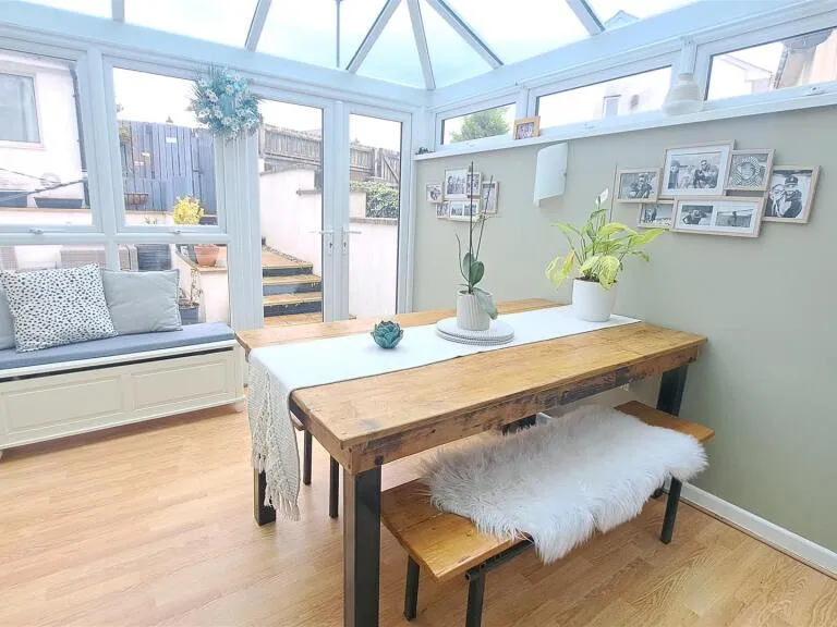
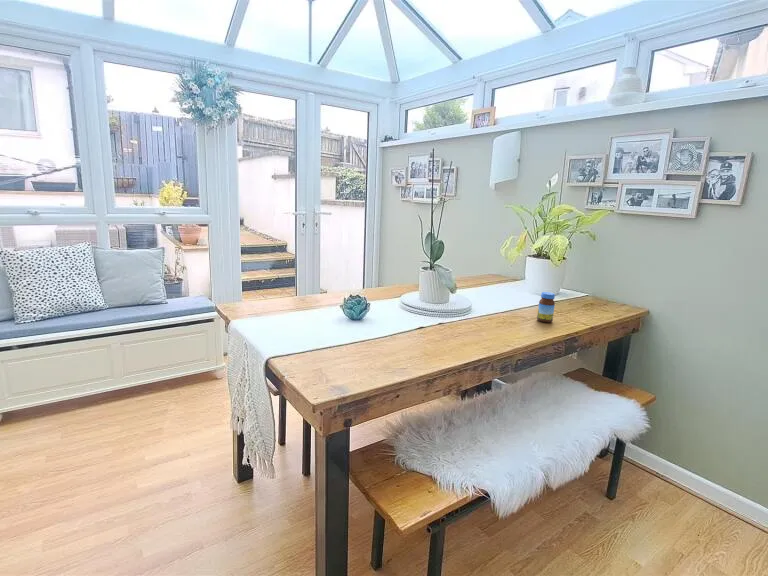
+ jar (546, 306)
